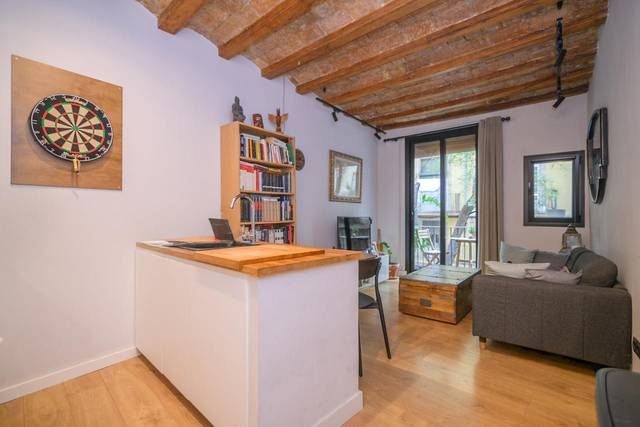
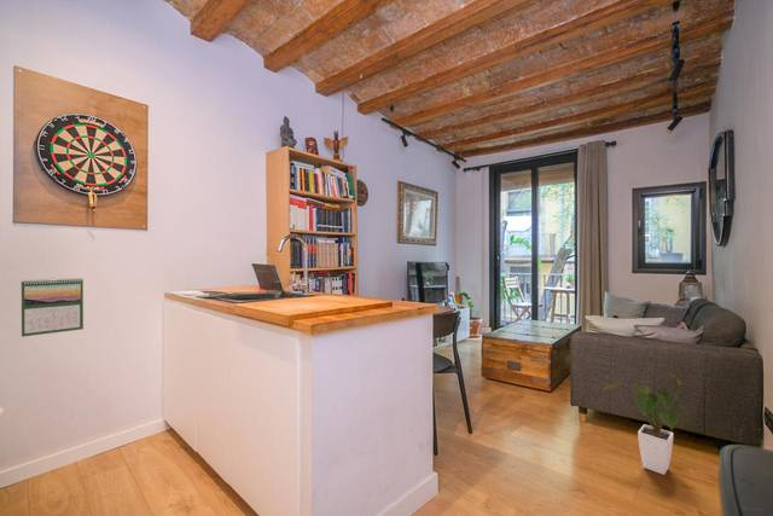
+ house plant (649, 421)
+ calendar (53, 305)
